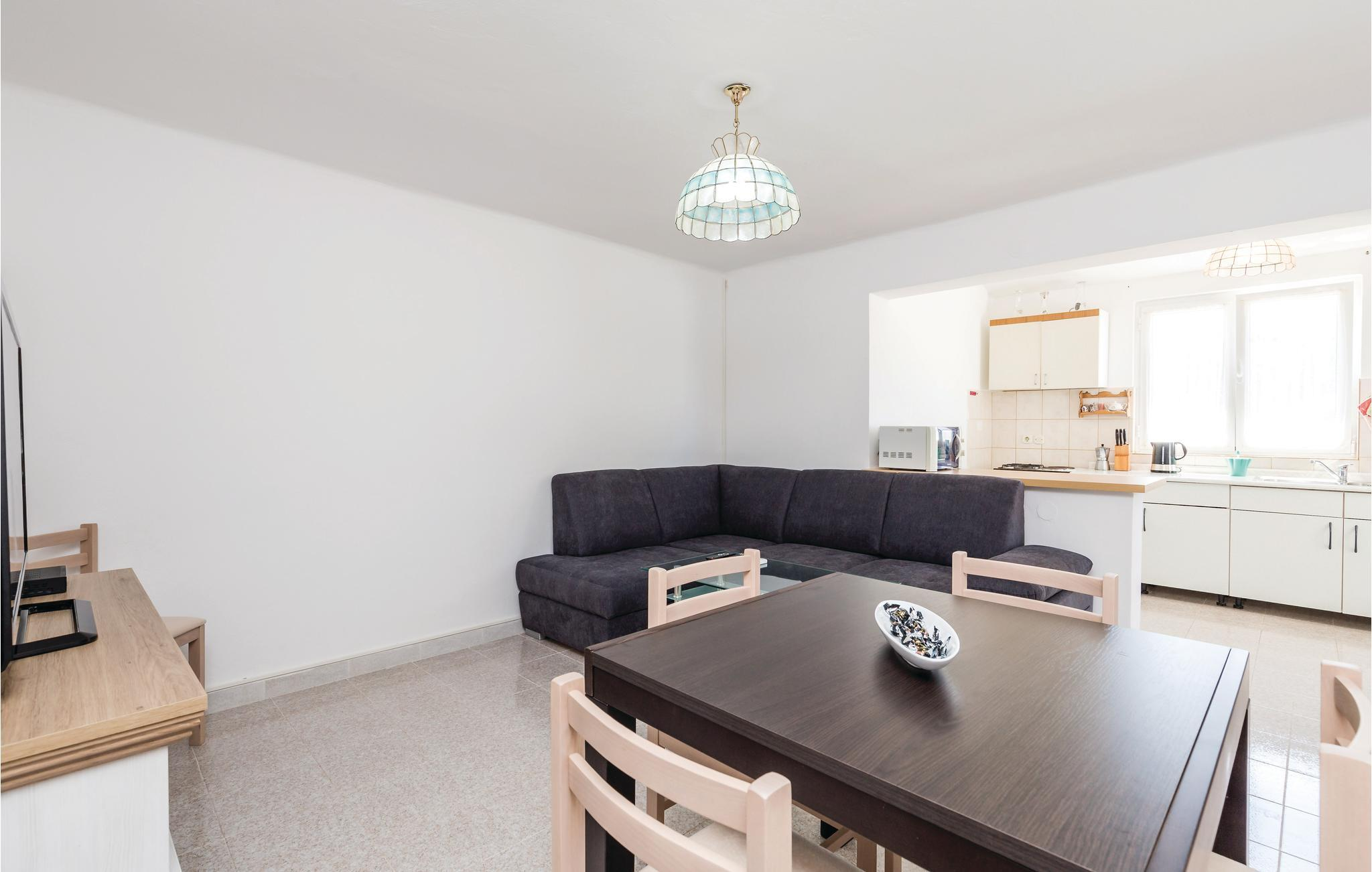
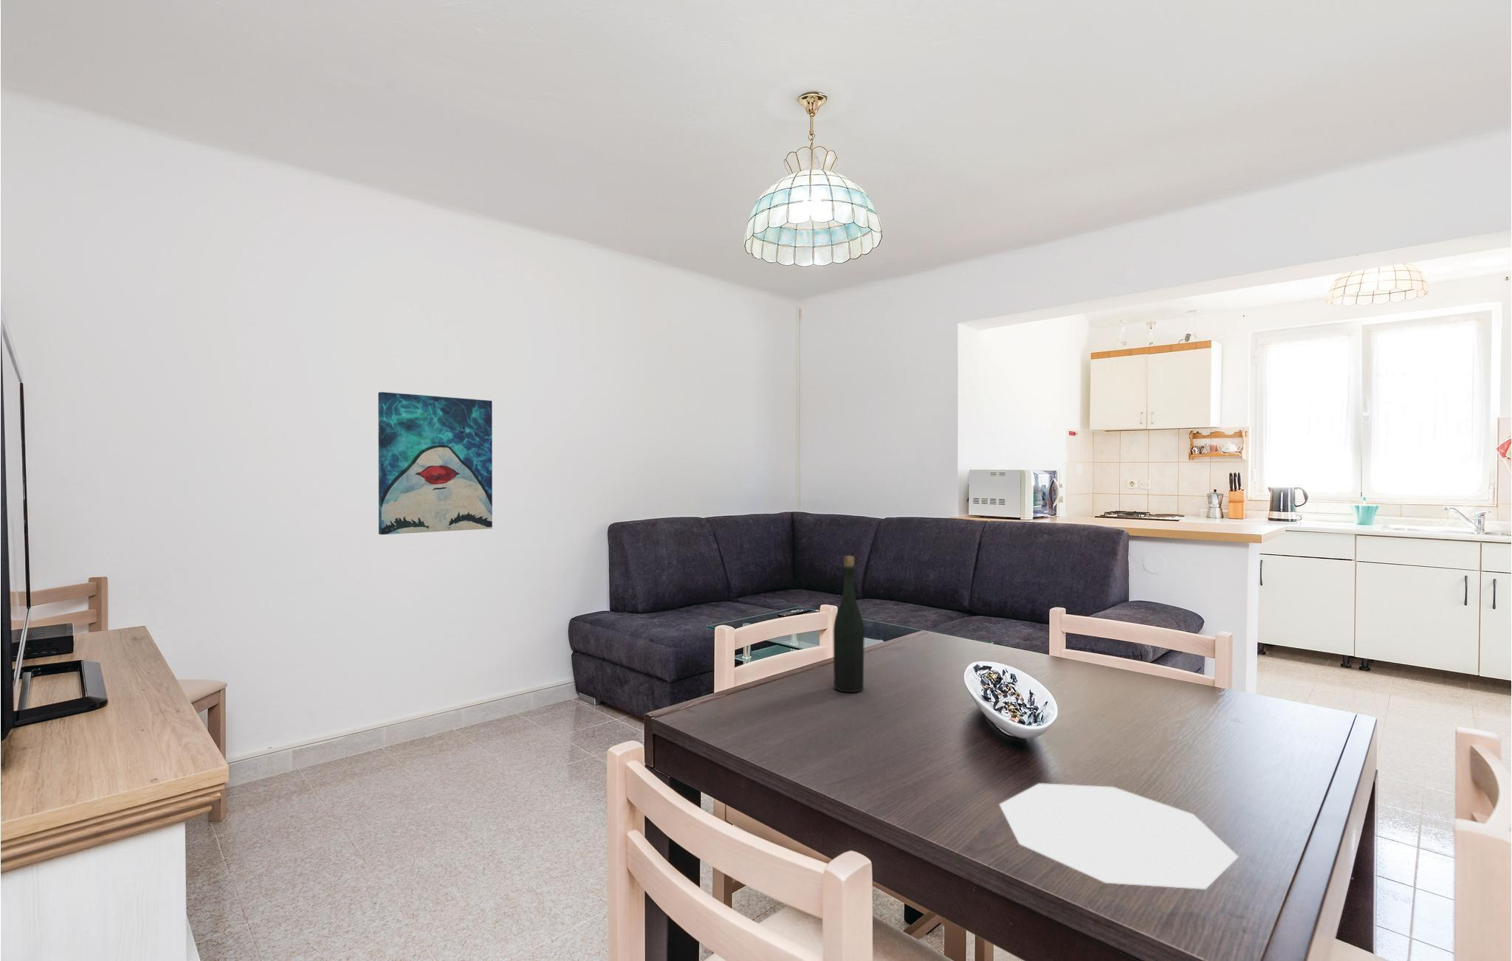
+ wall art (438, 464)
+ bottle (849, 622)
+ plate (1110, 824)
